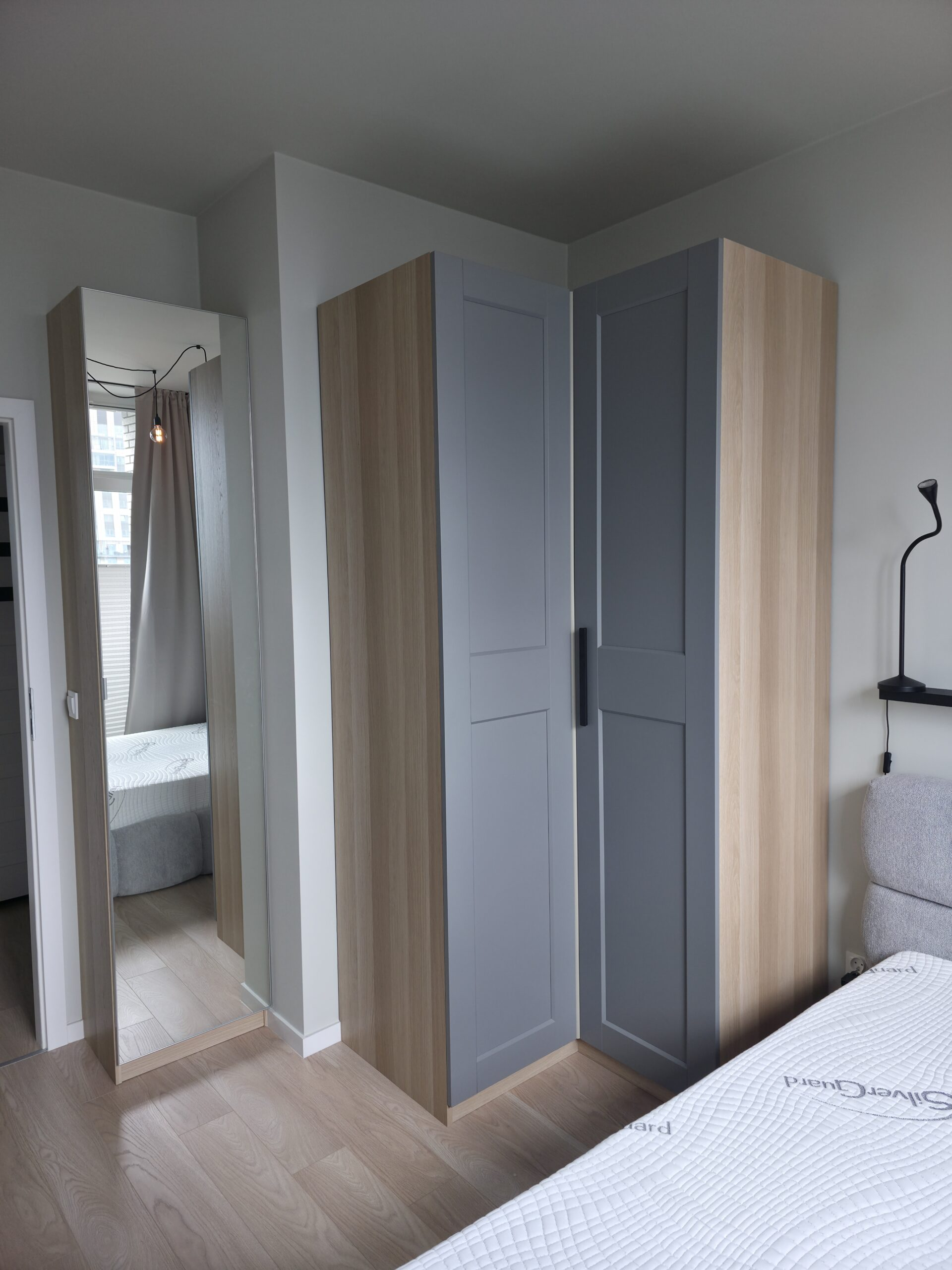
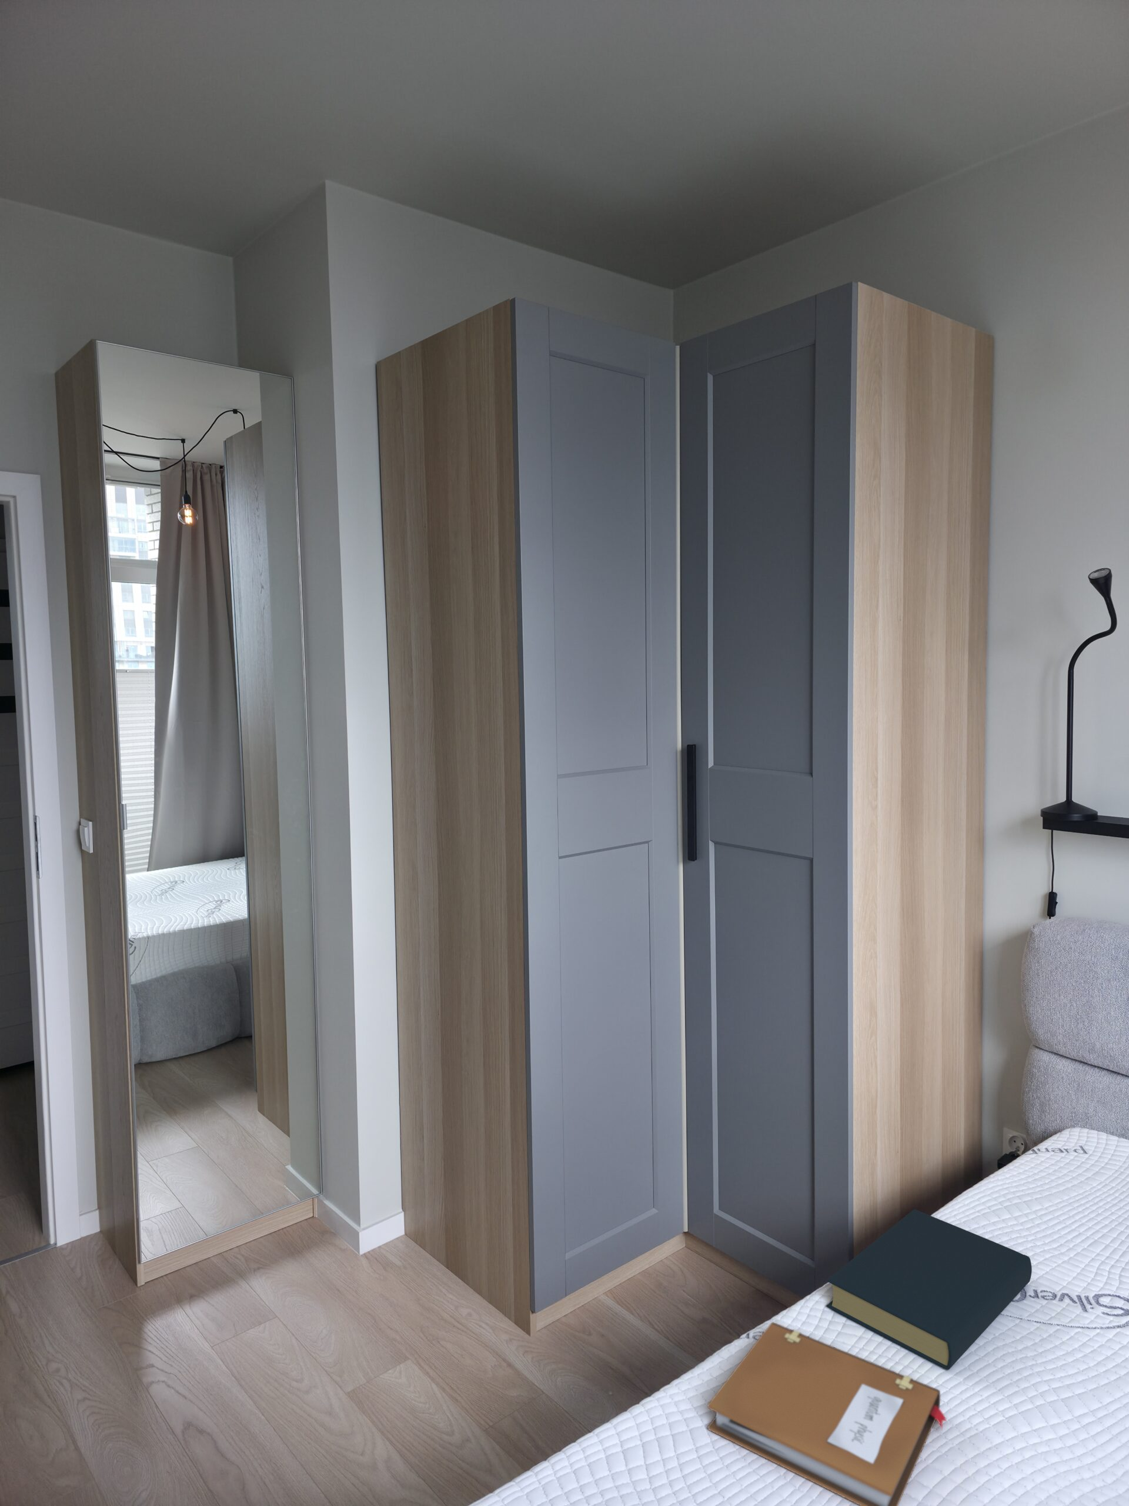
+ hardback book (930, 1281)
+ notebook (830, 1409)
